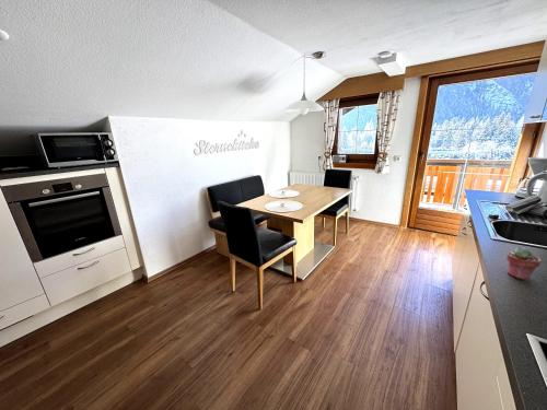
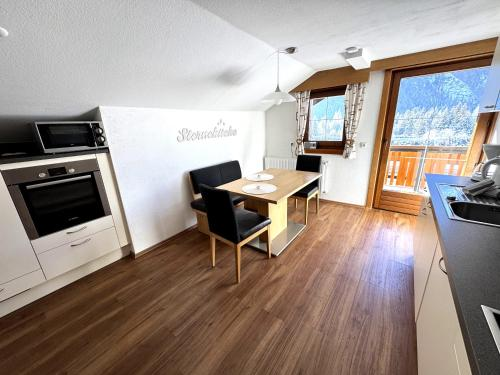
- potted succulent (522, 261)
